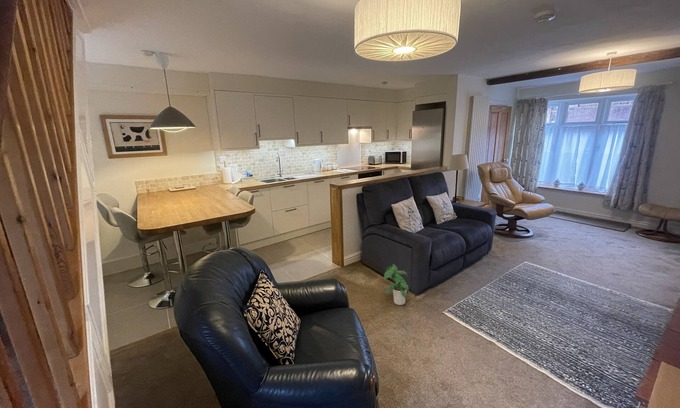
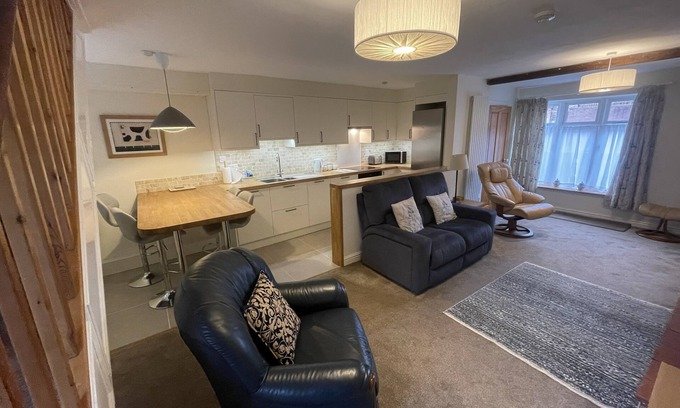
- potted plant (396, 285)
